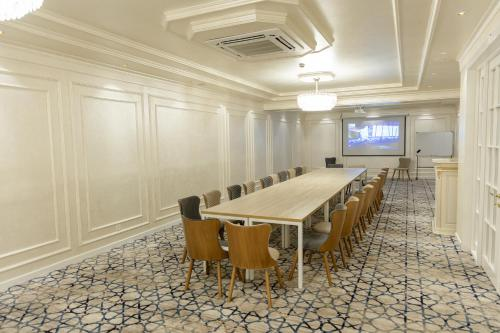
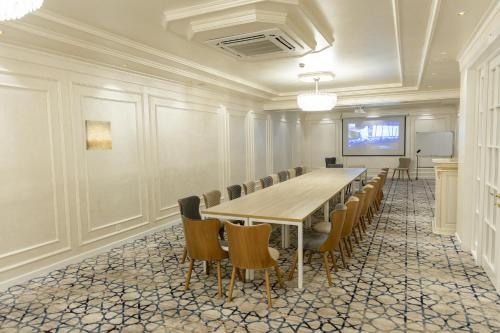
+ wall art (98, 135)
